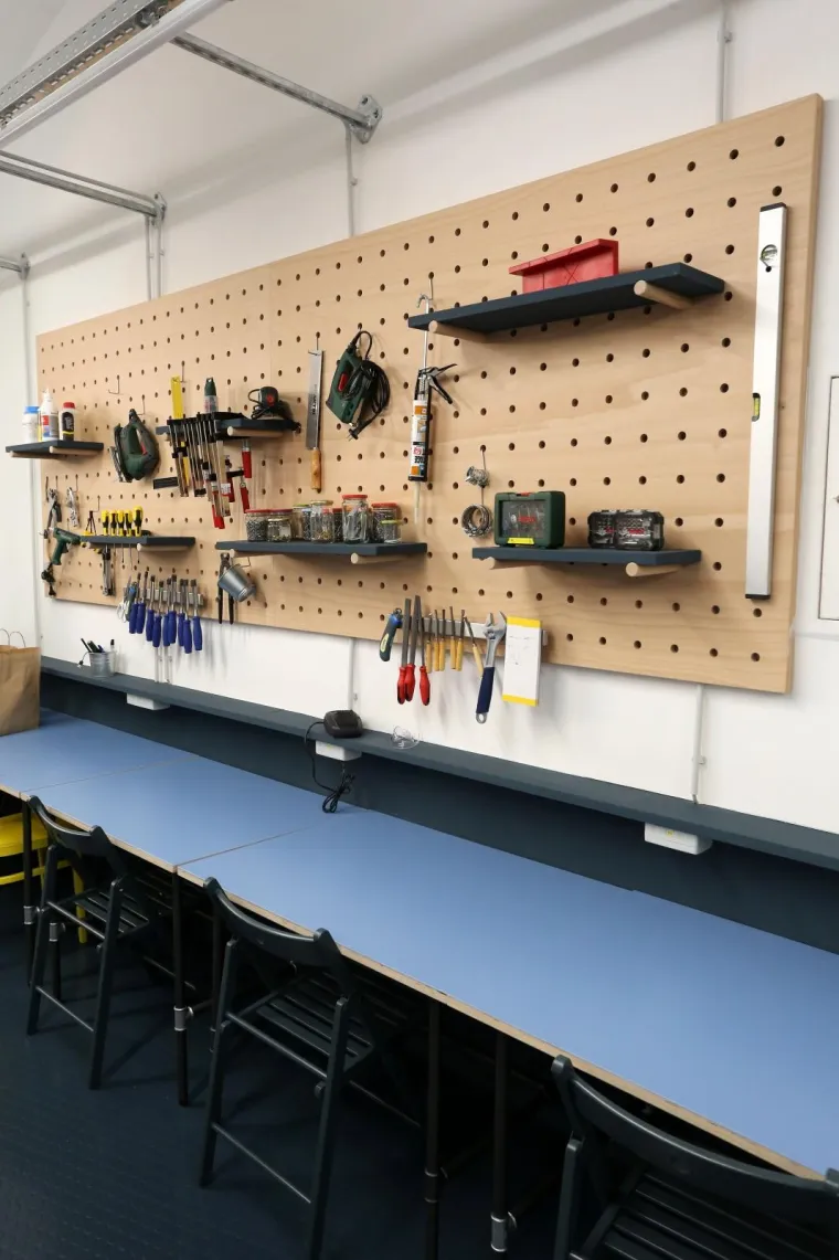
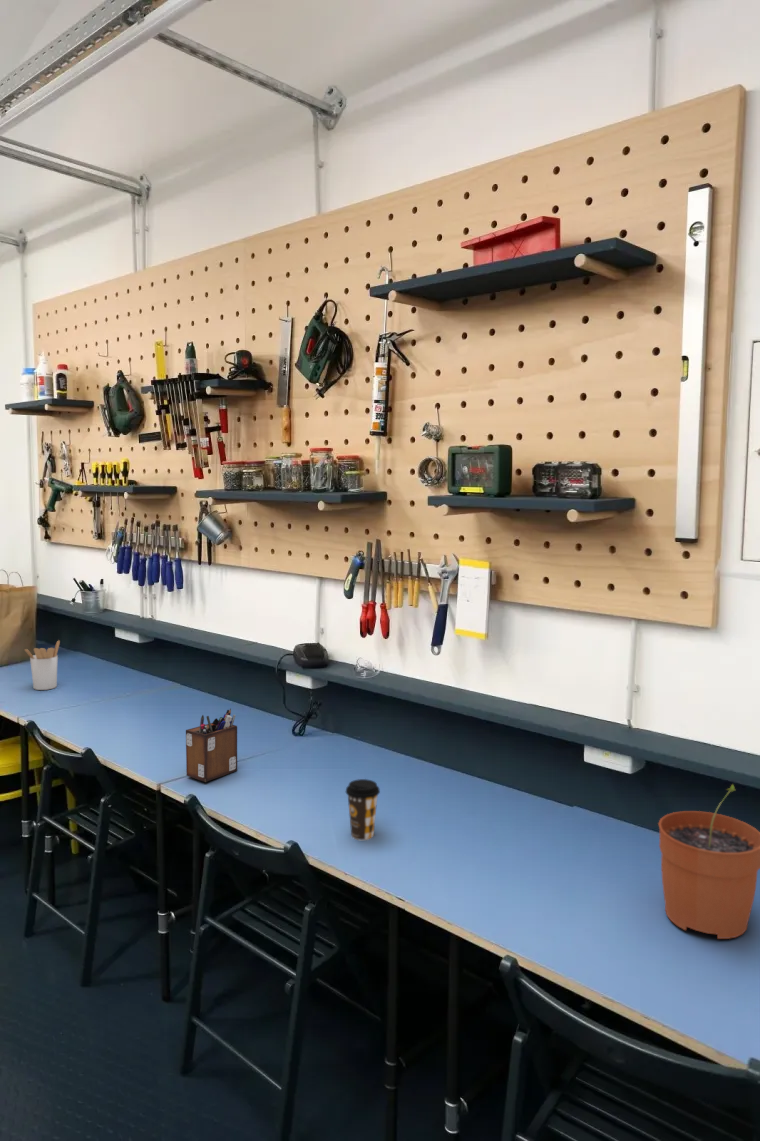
+ utensil holder (44, 665)
+ coffee cup (362, 810)
+ desk organizer (211, 741)
+ plant pot (709, 852)
